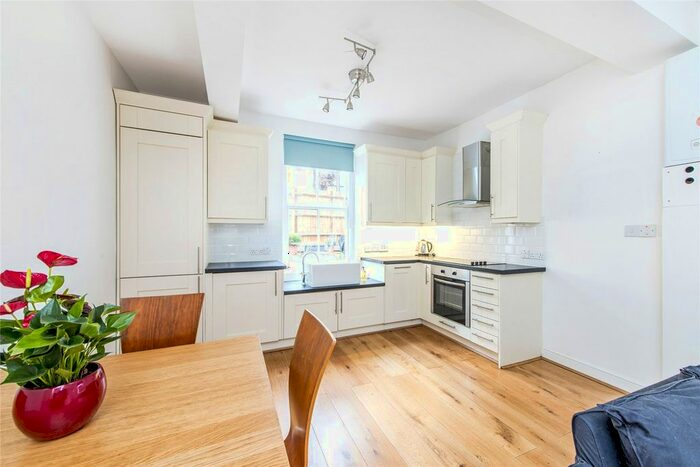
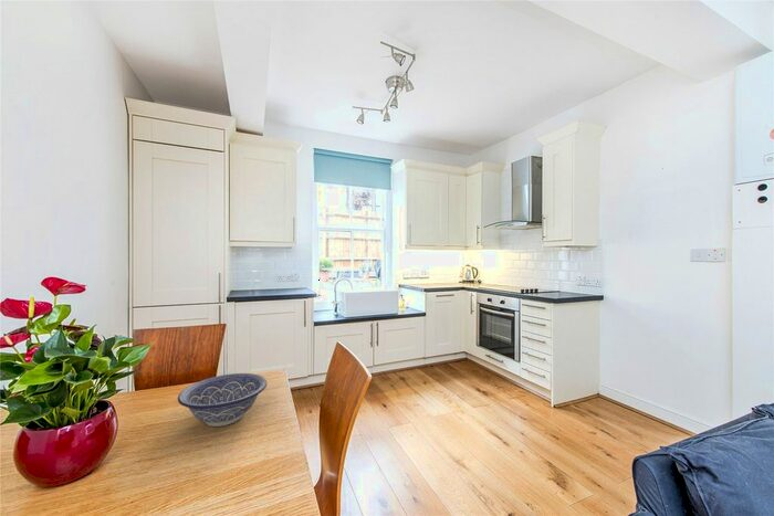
+ decorative bowl (224, 402)
